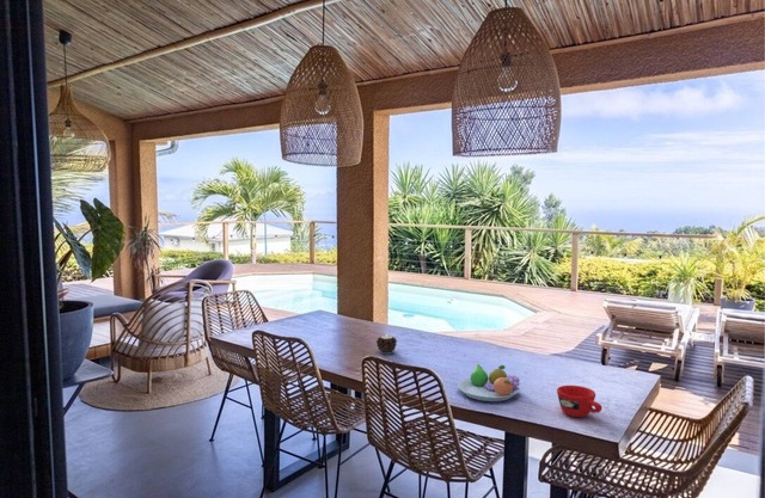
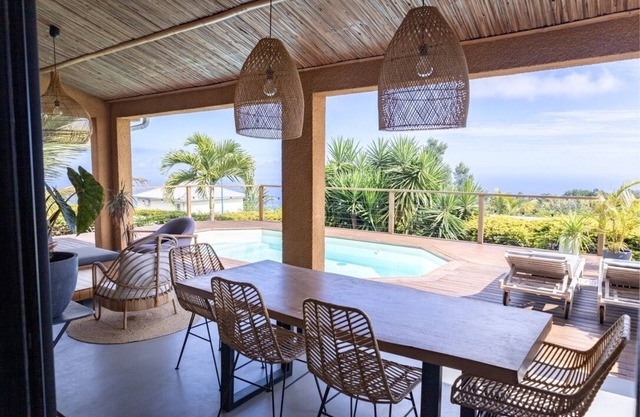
- fruit bowl (488, 380)
- candle (386, 343)
- cup (580, 404)
